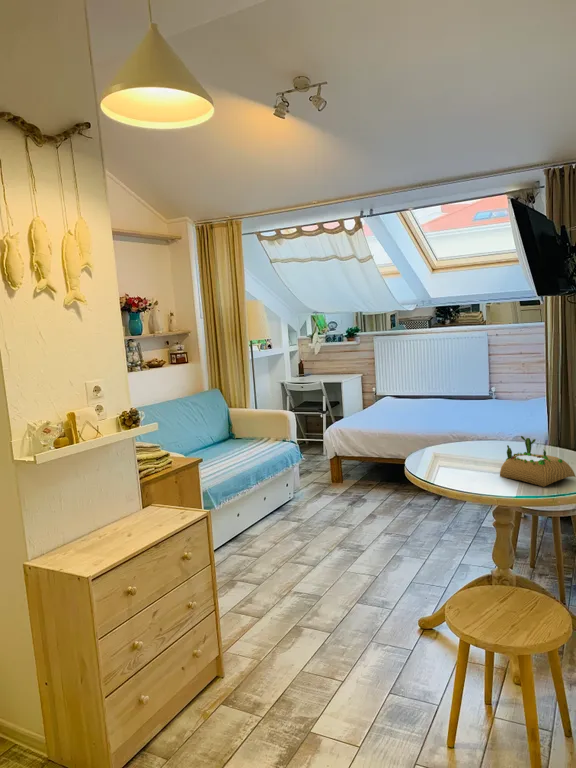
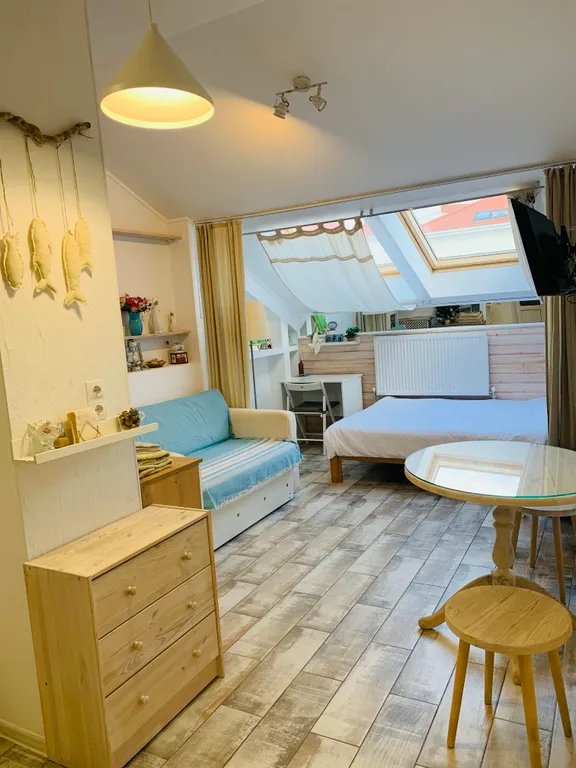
- succulent planter (536, 458)
